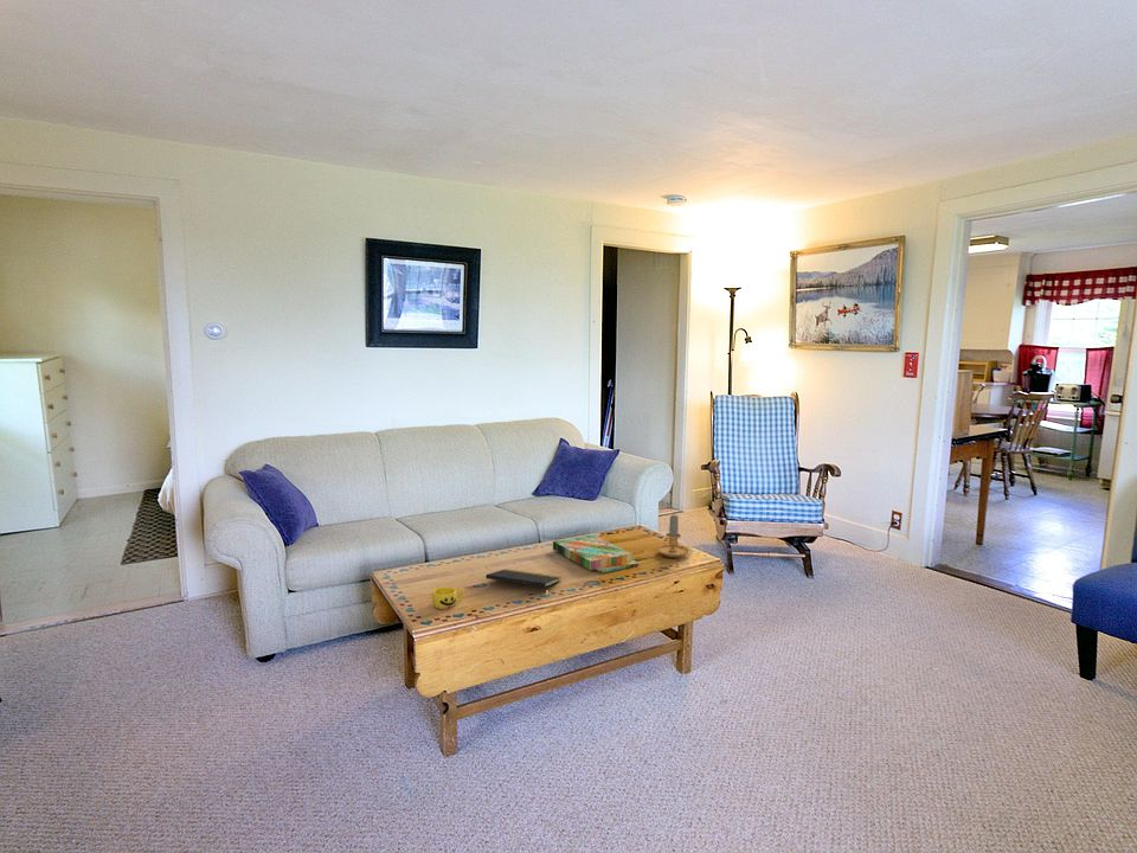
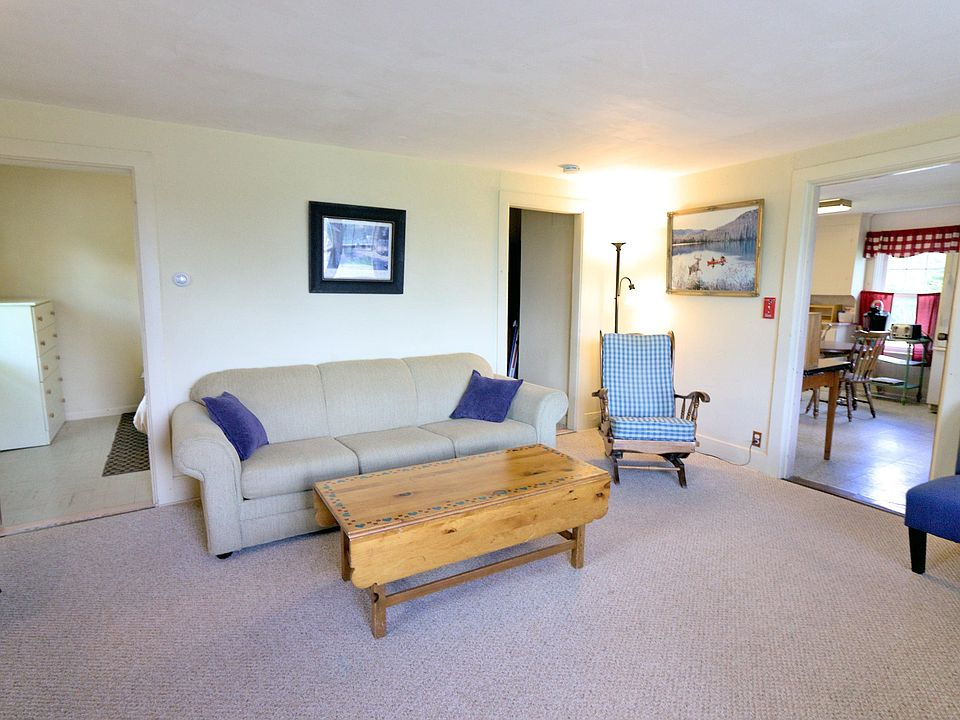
- cup (448, 597)
- board game (592, 551)
- notepad (523, 577)
- candle (676, 534)
